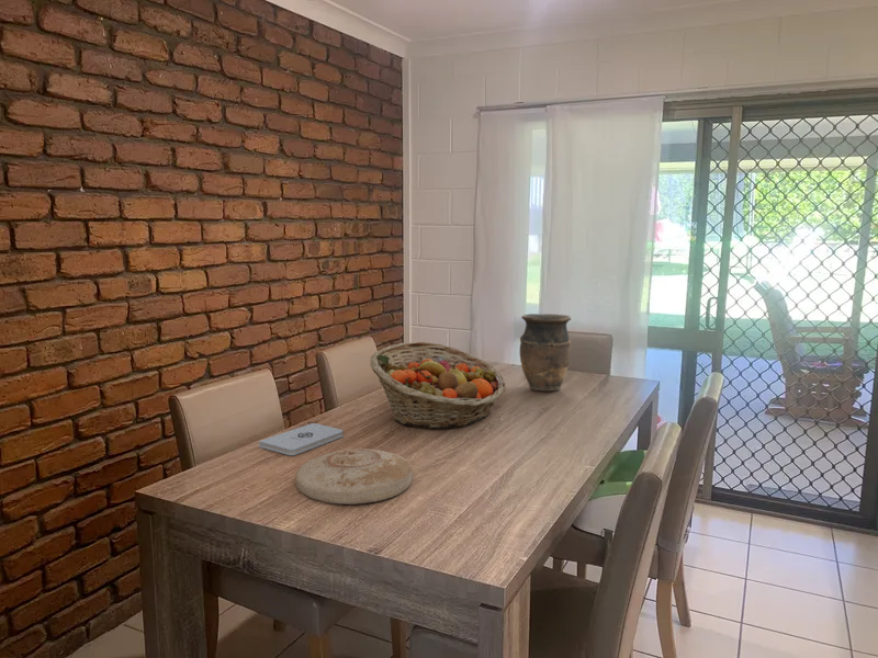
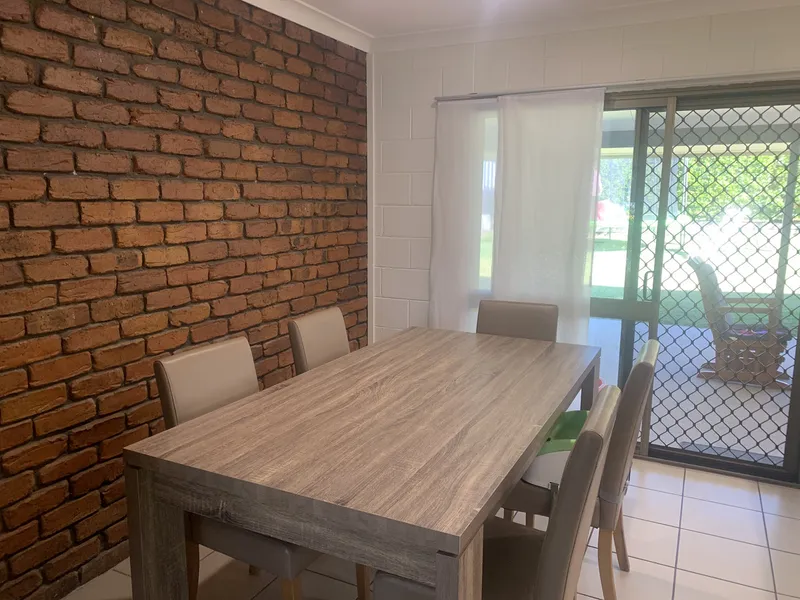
- plate (354, 468)
- notepad (303, 438)
- fruit basket (438, 382)
- vase (544, 352)
